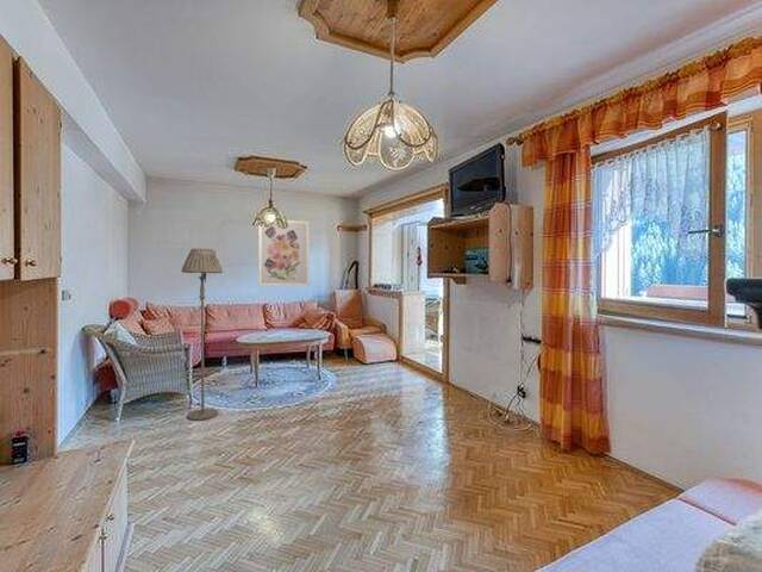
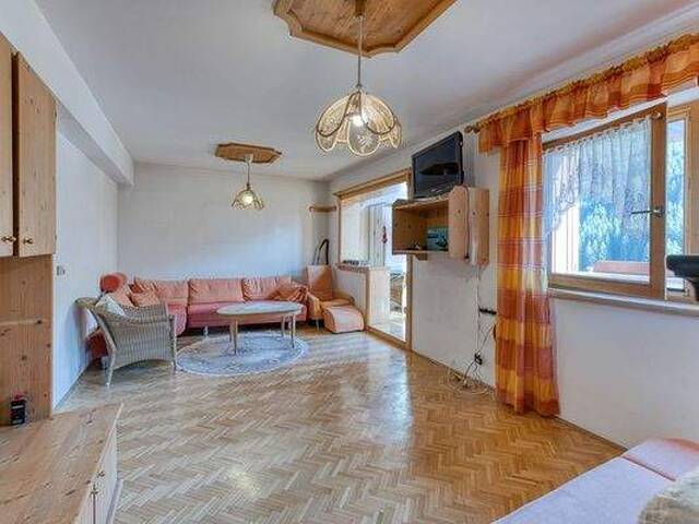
- wall art (283, 253)
- floor lamp (202, 331)
